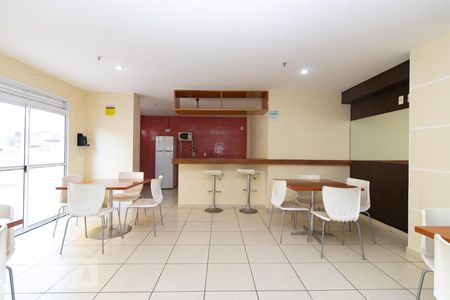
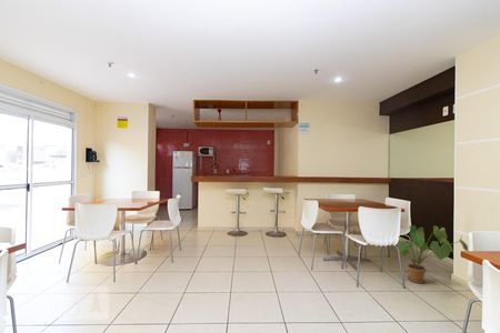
+ house plant (426, 253)
